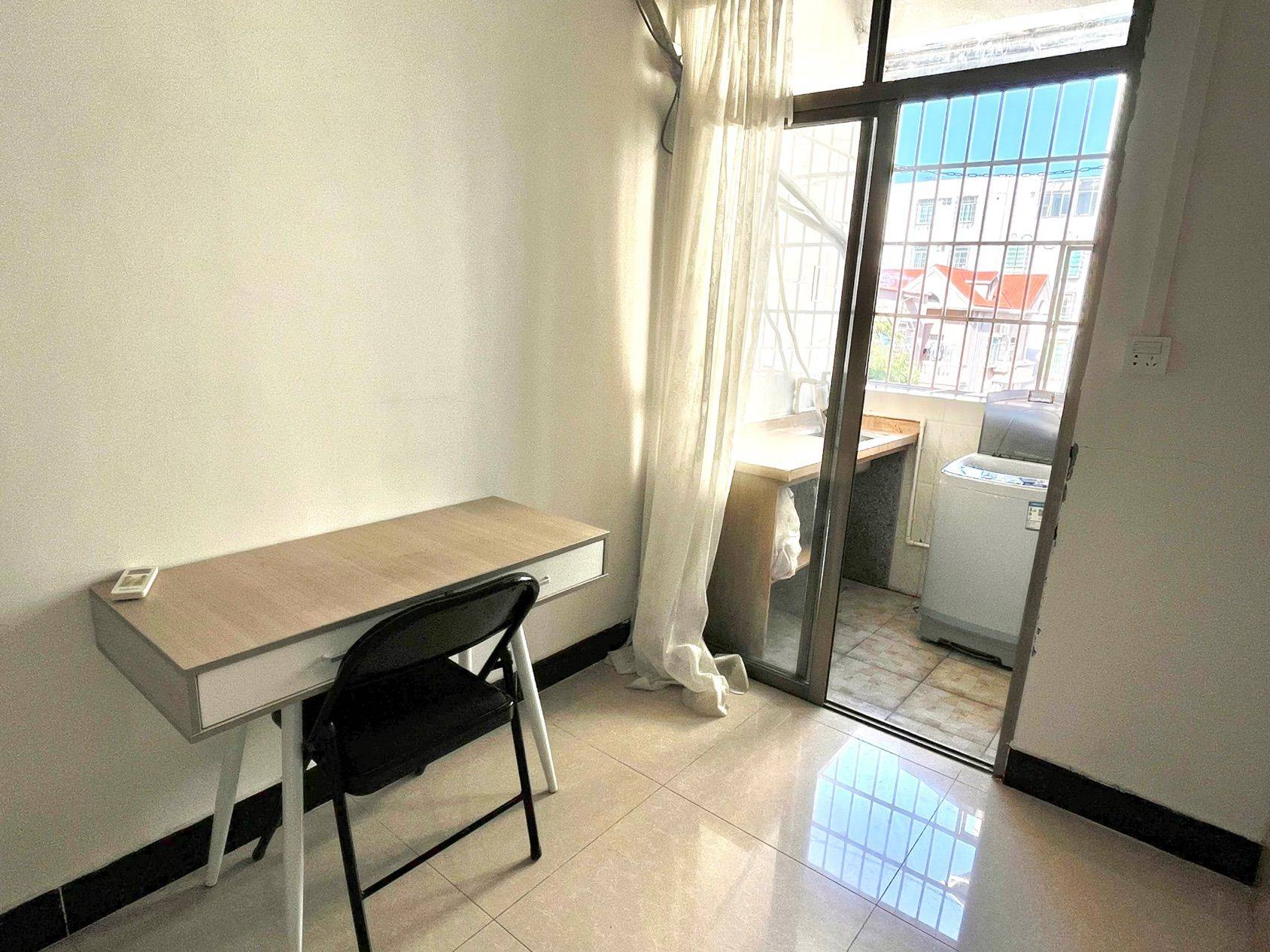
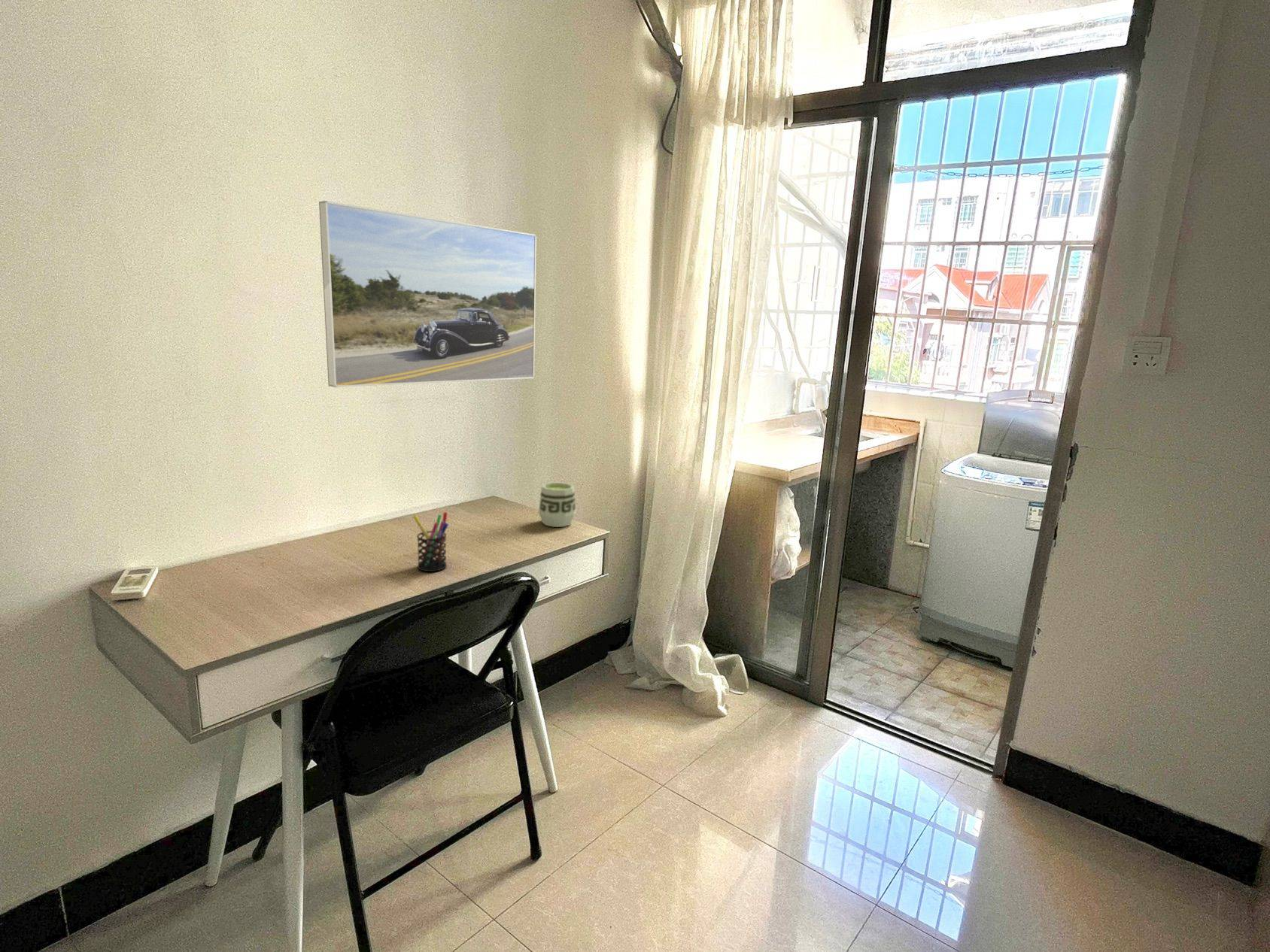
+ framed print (442, 303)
+ cup (558, 505)
+ pen holder (434, 538)
